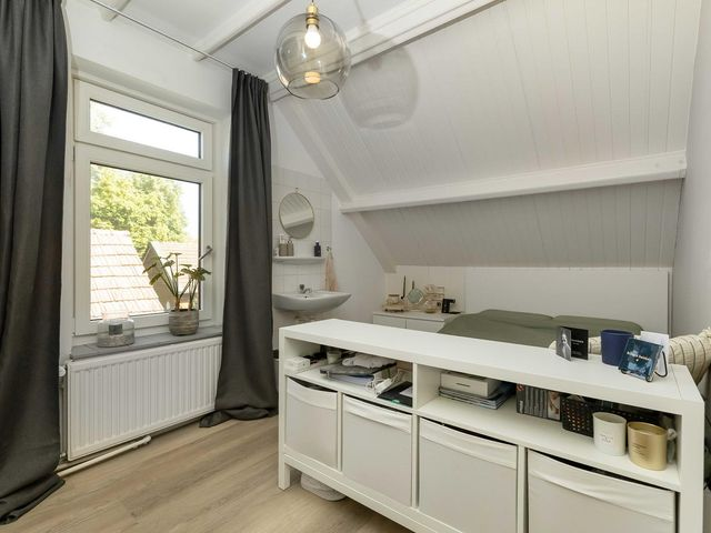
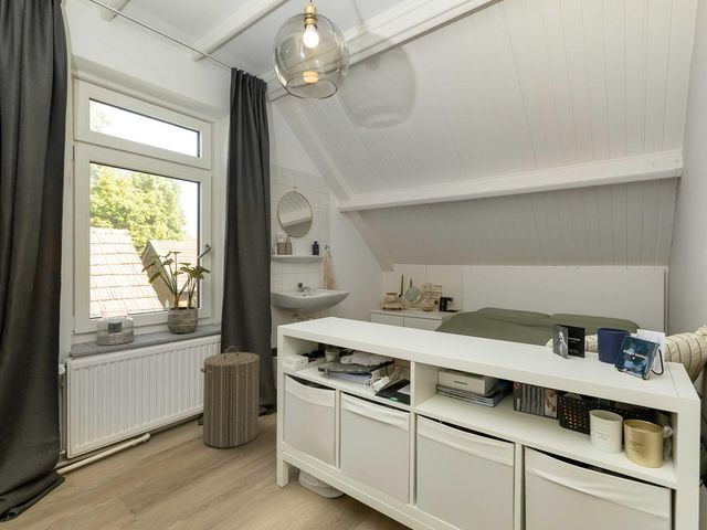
+ laundry hamper (231, 390)
